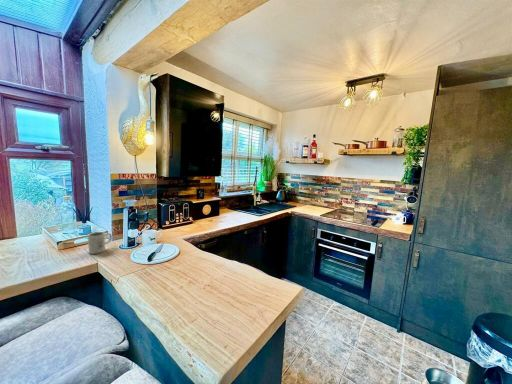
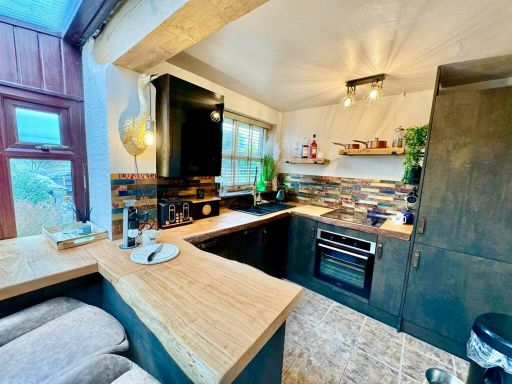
- mug (100, 241)
